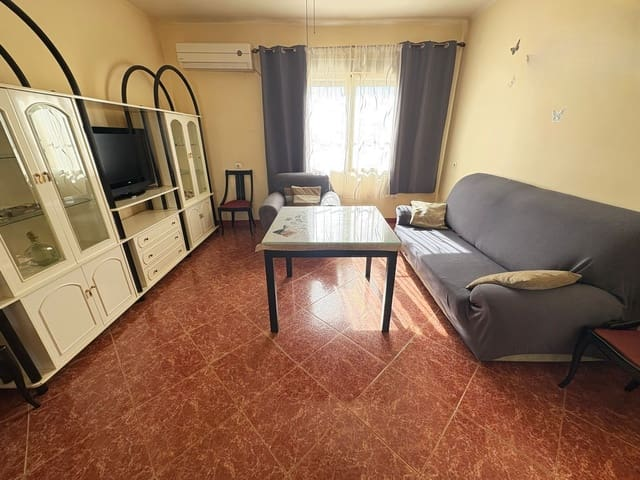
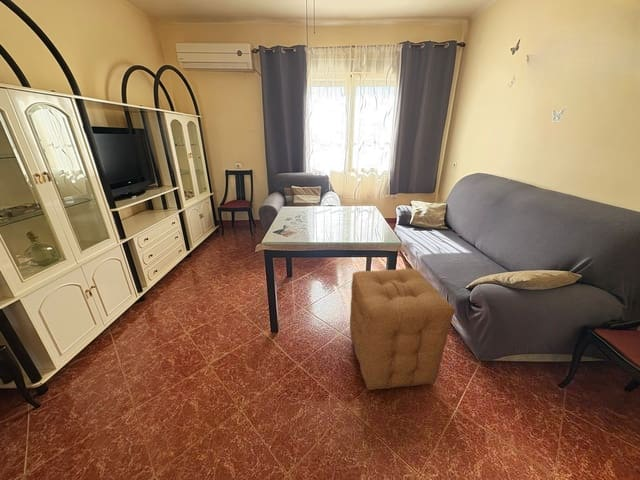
+ ottoman (393, 325)
